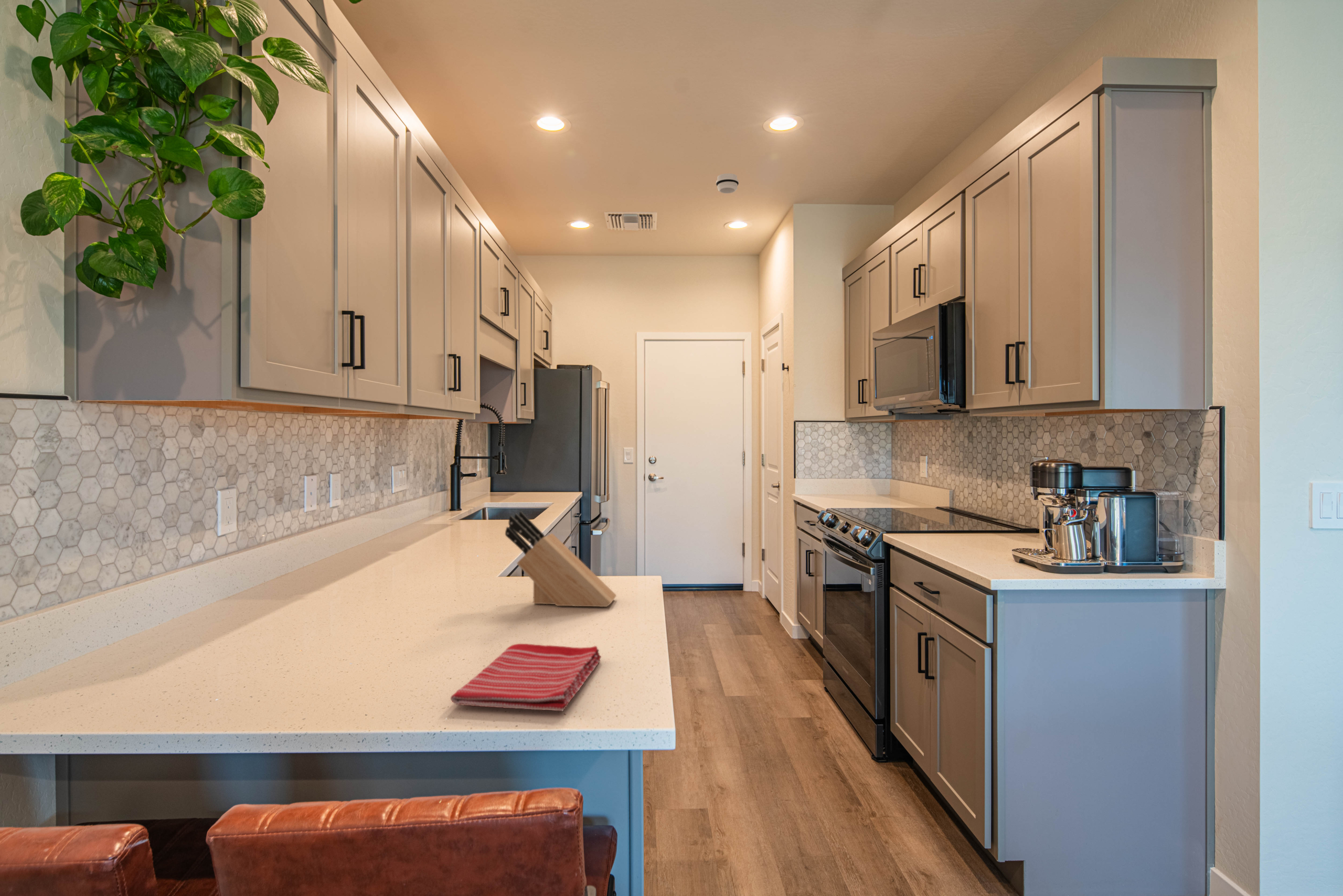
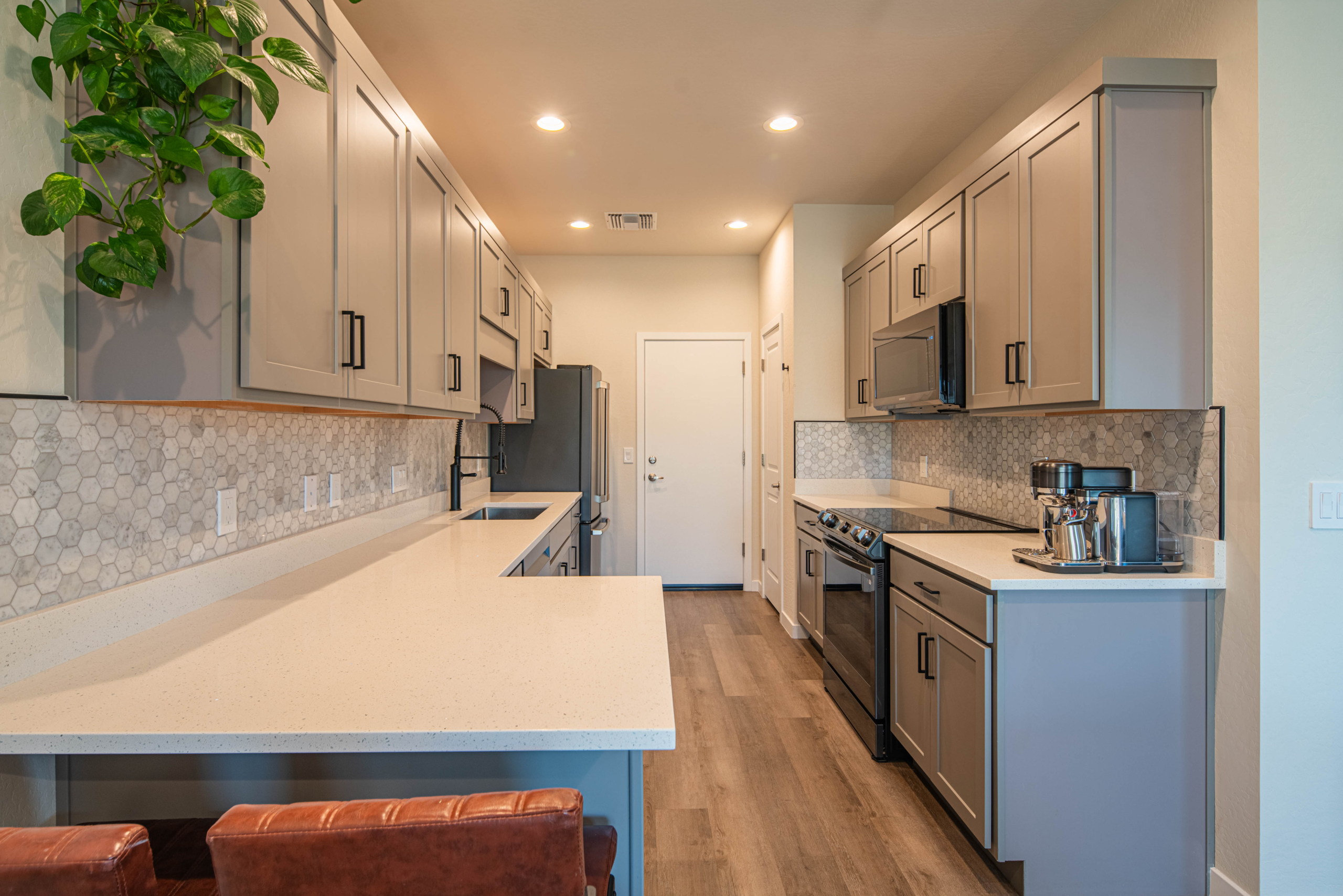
- knife block (559, 557)
- dish towel (533, 673)
- smoke detector (727, 184)
